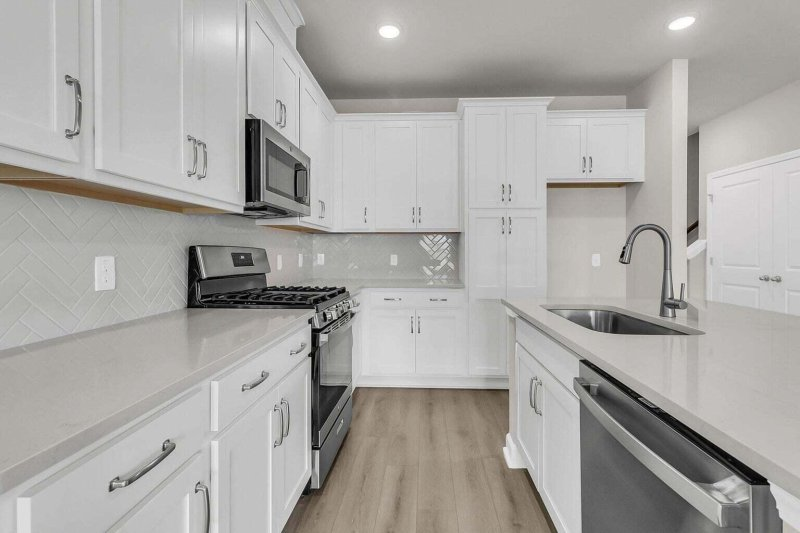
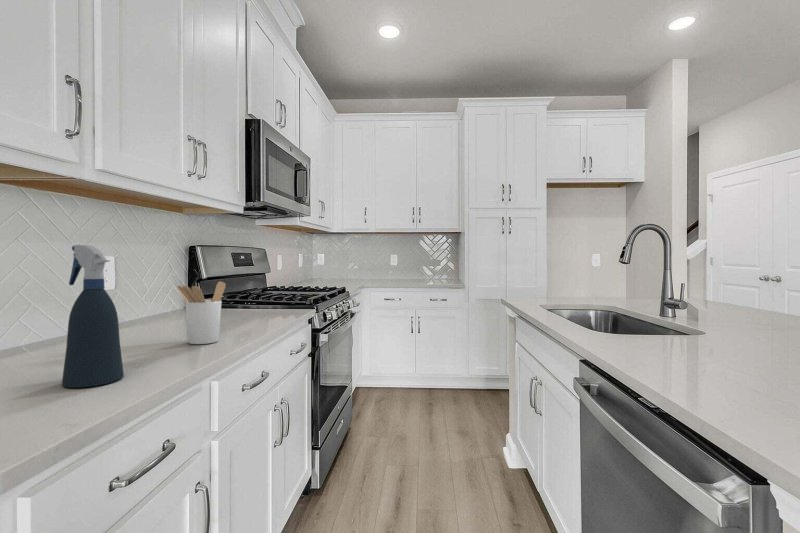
+ spray bottle (89, 312)
+ utensil holder (199, 312)
